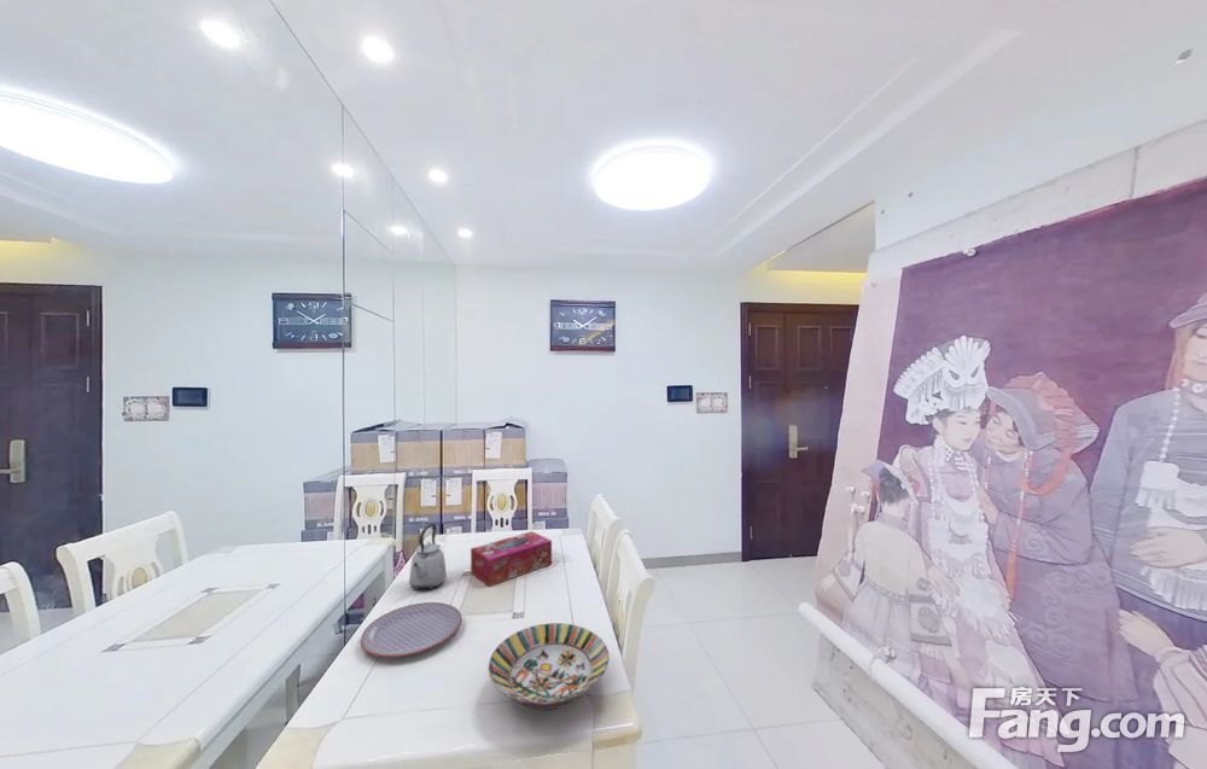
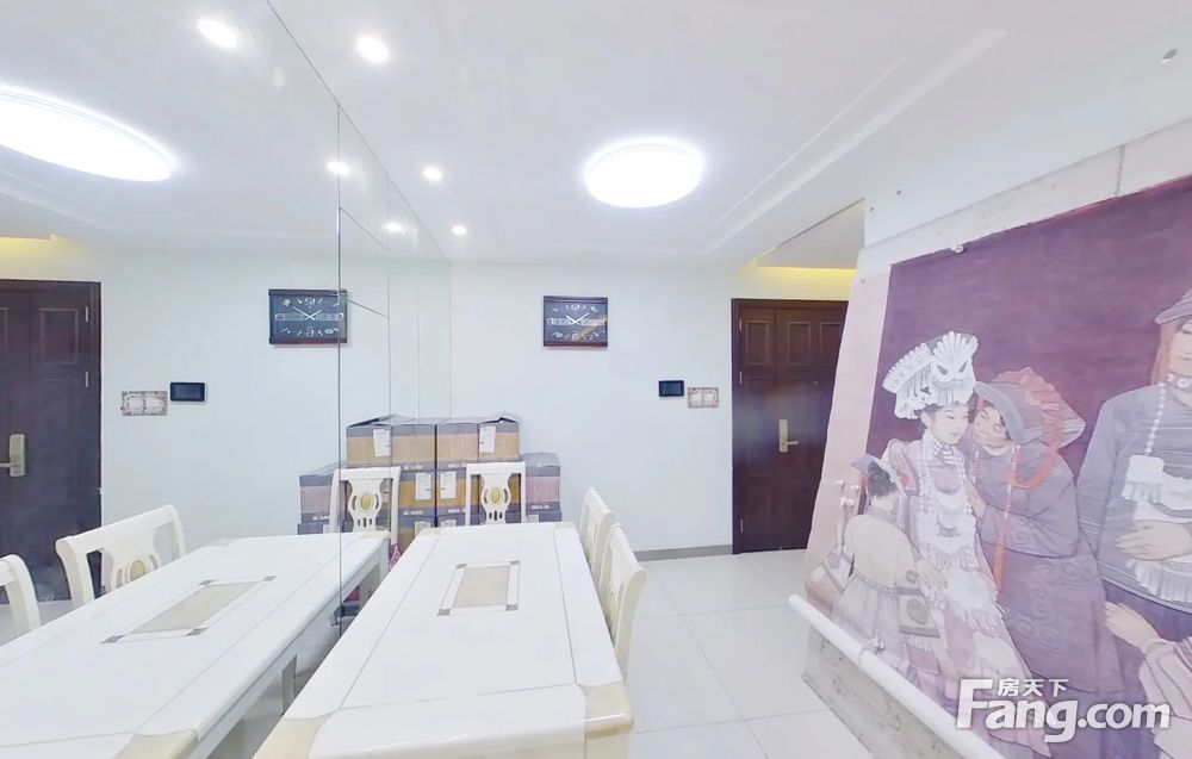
- kettle (425, 558)
- plate (413, 629)
- serving bowl (549, 671)
- tissue box (512, 555)
